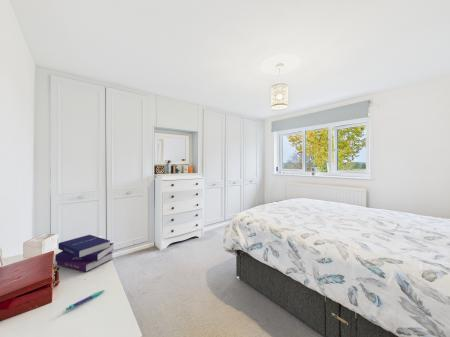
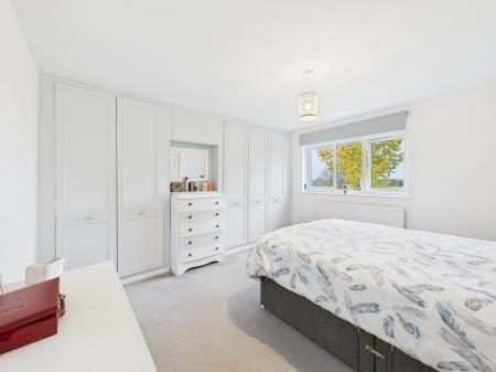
- pen (87, 298)
- book (86, 251)
